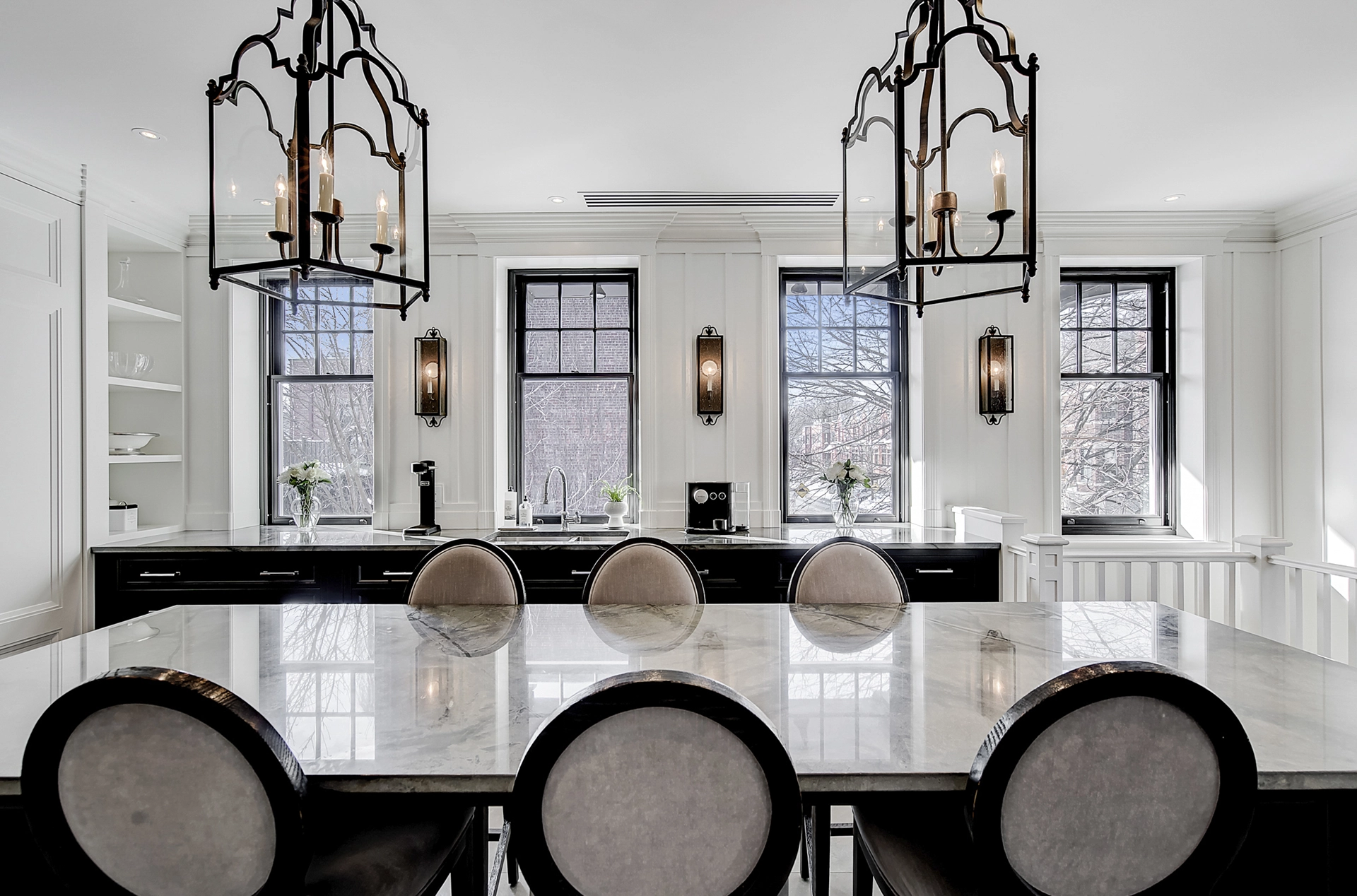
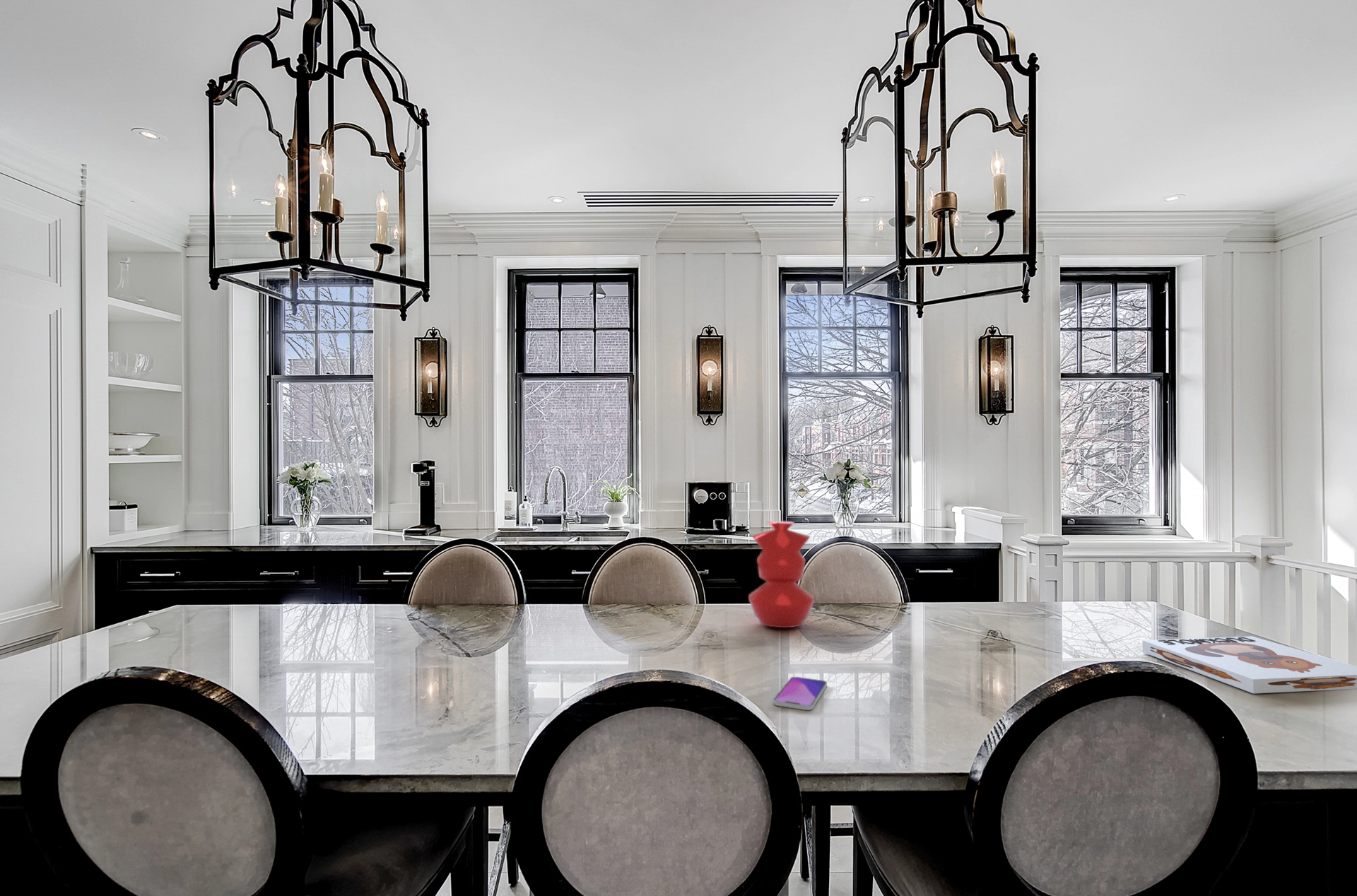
+ board game (1252, 661)
+ smartphone (801, 692)
+ vase (781, 574)
